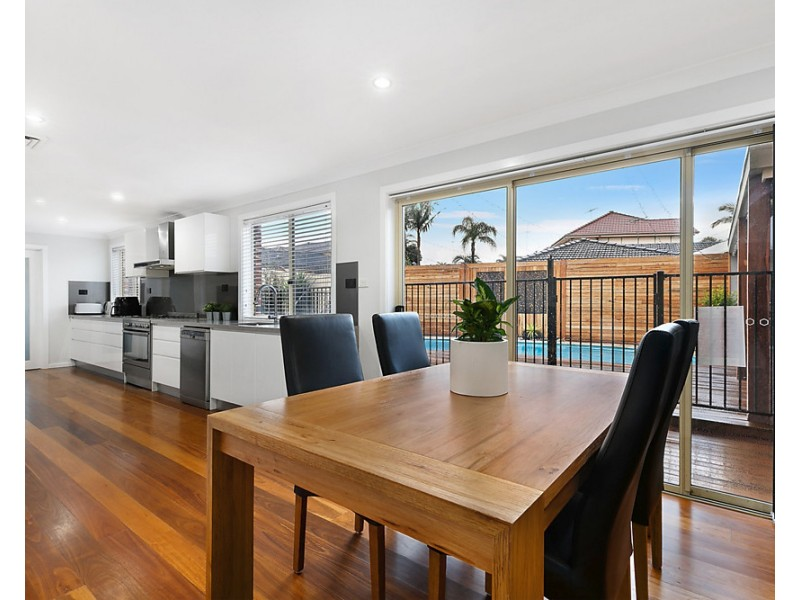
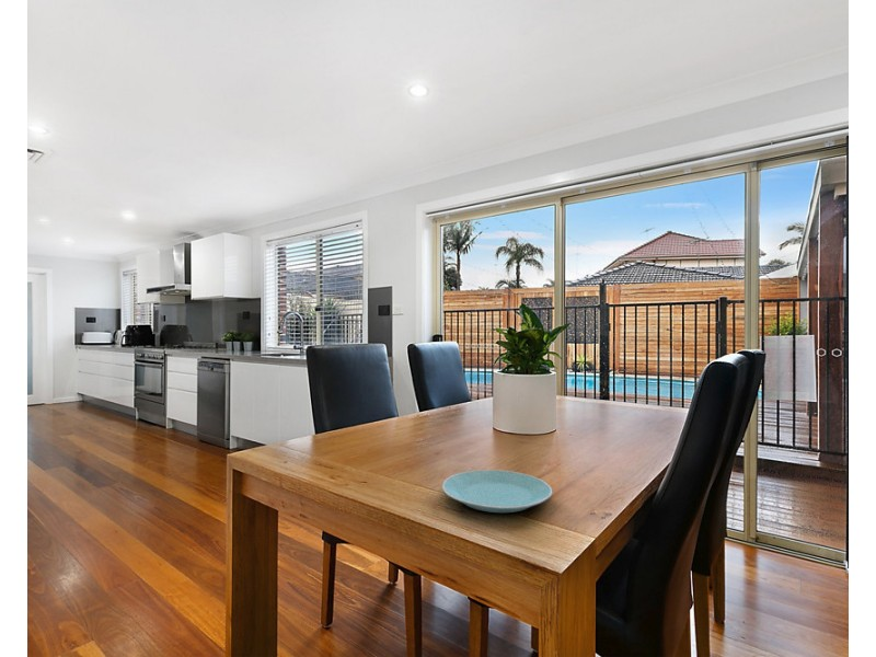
+ plate (496, 492)
